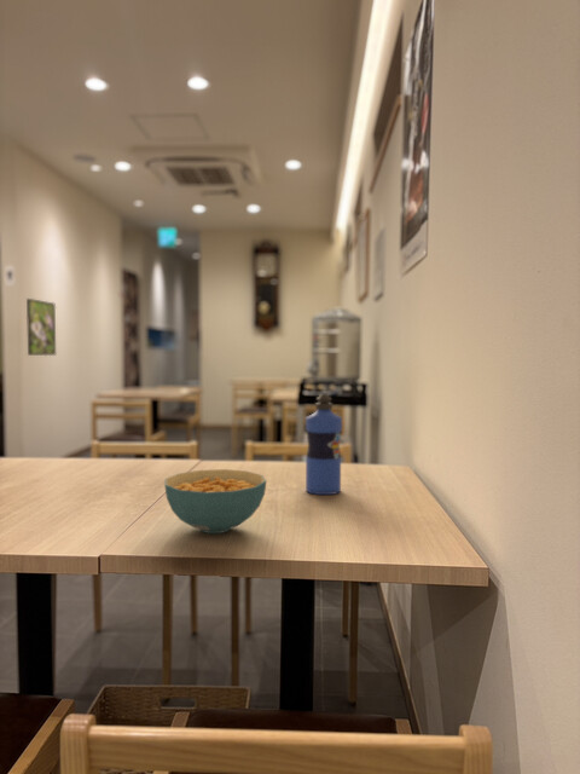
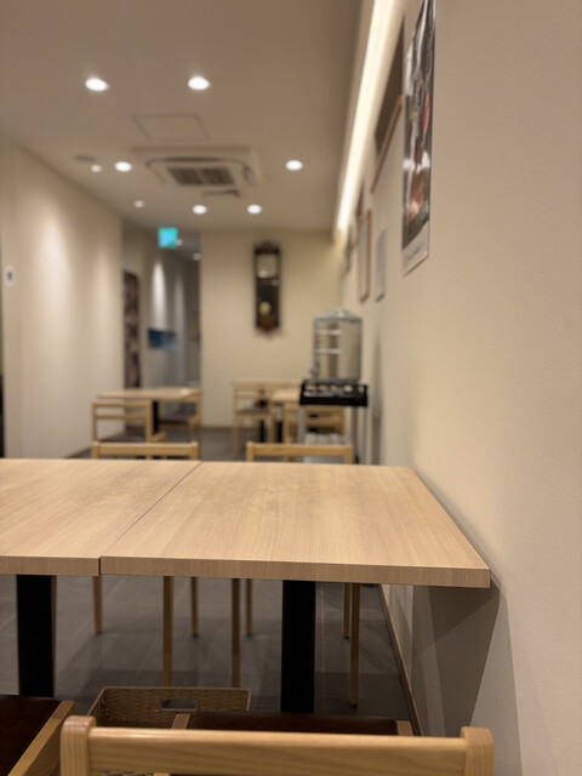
- cereal bowl (215, 504)
- water bottle (323, 443)
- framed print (41, 328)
